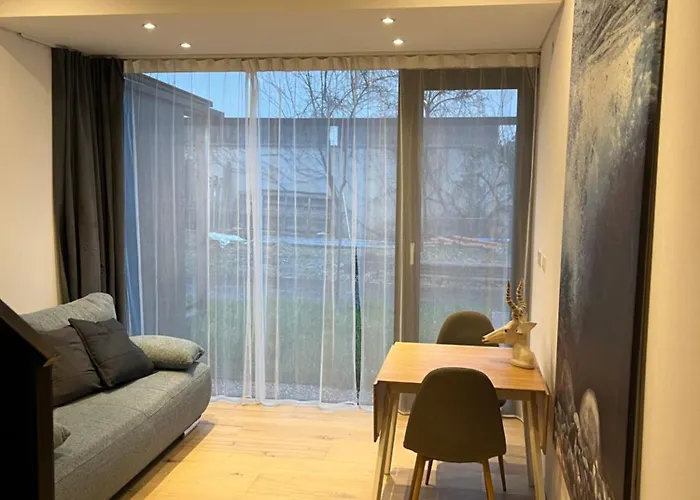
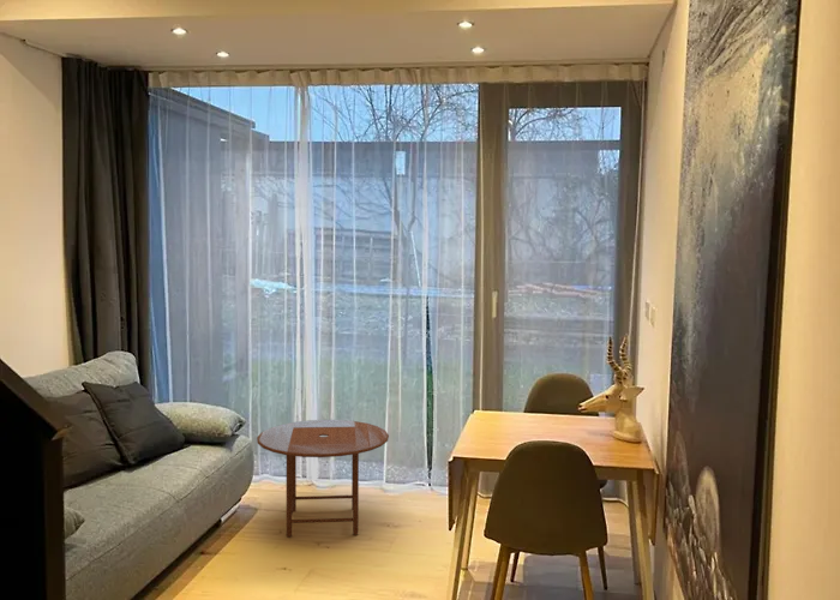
+ side table (323, 496)
